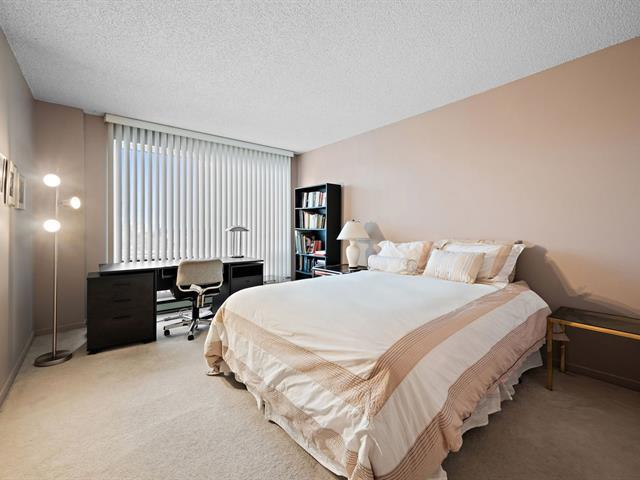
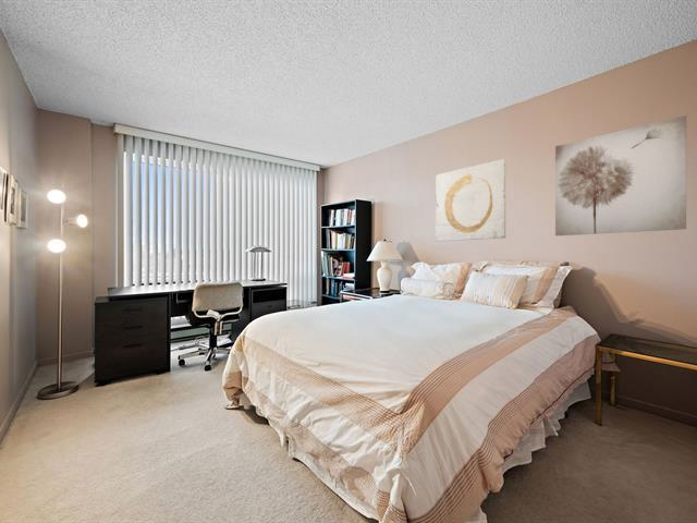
+ wall art (467, 204)
+ wall art (613, 182)
